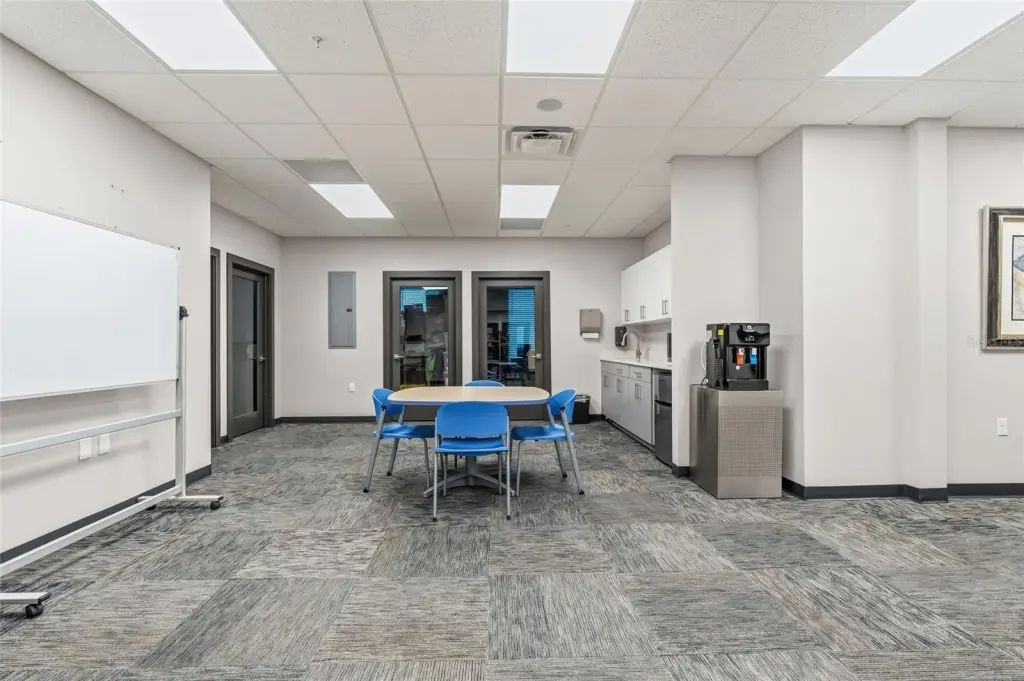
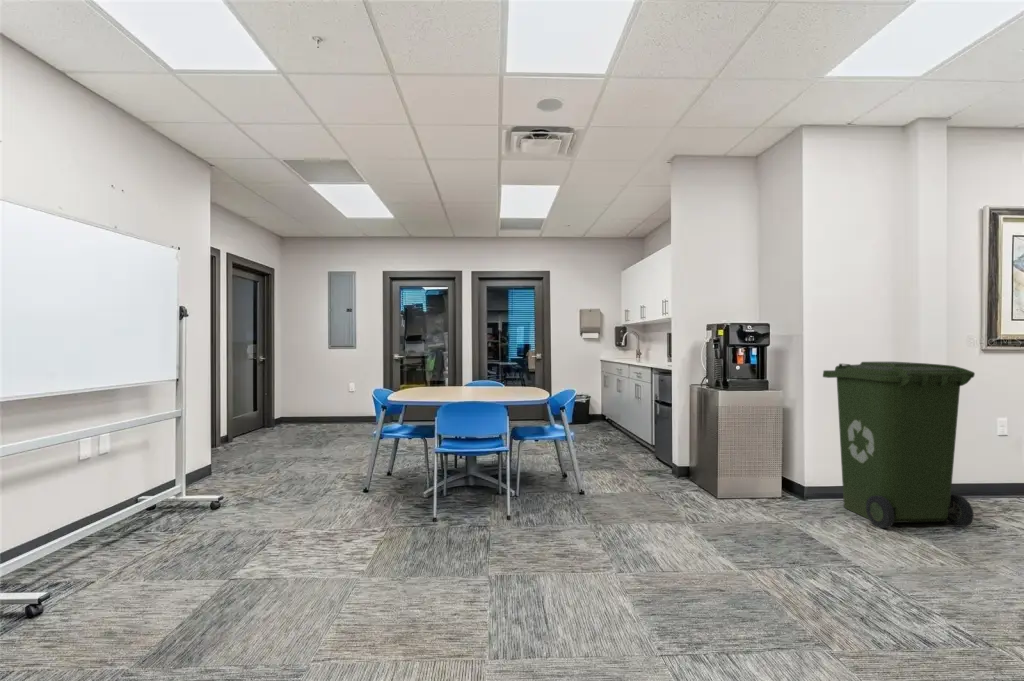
+ trash bin (895, 439)
